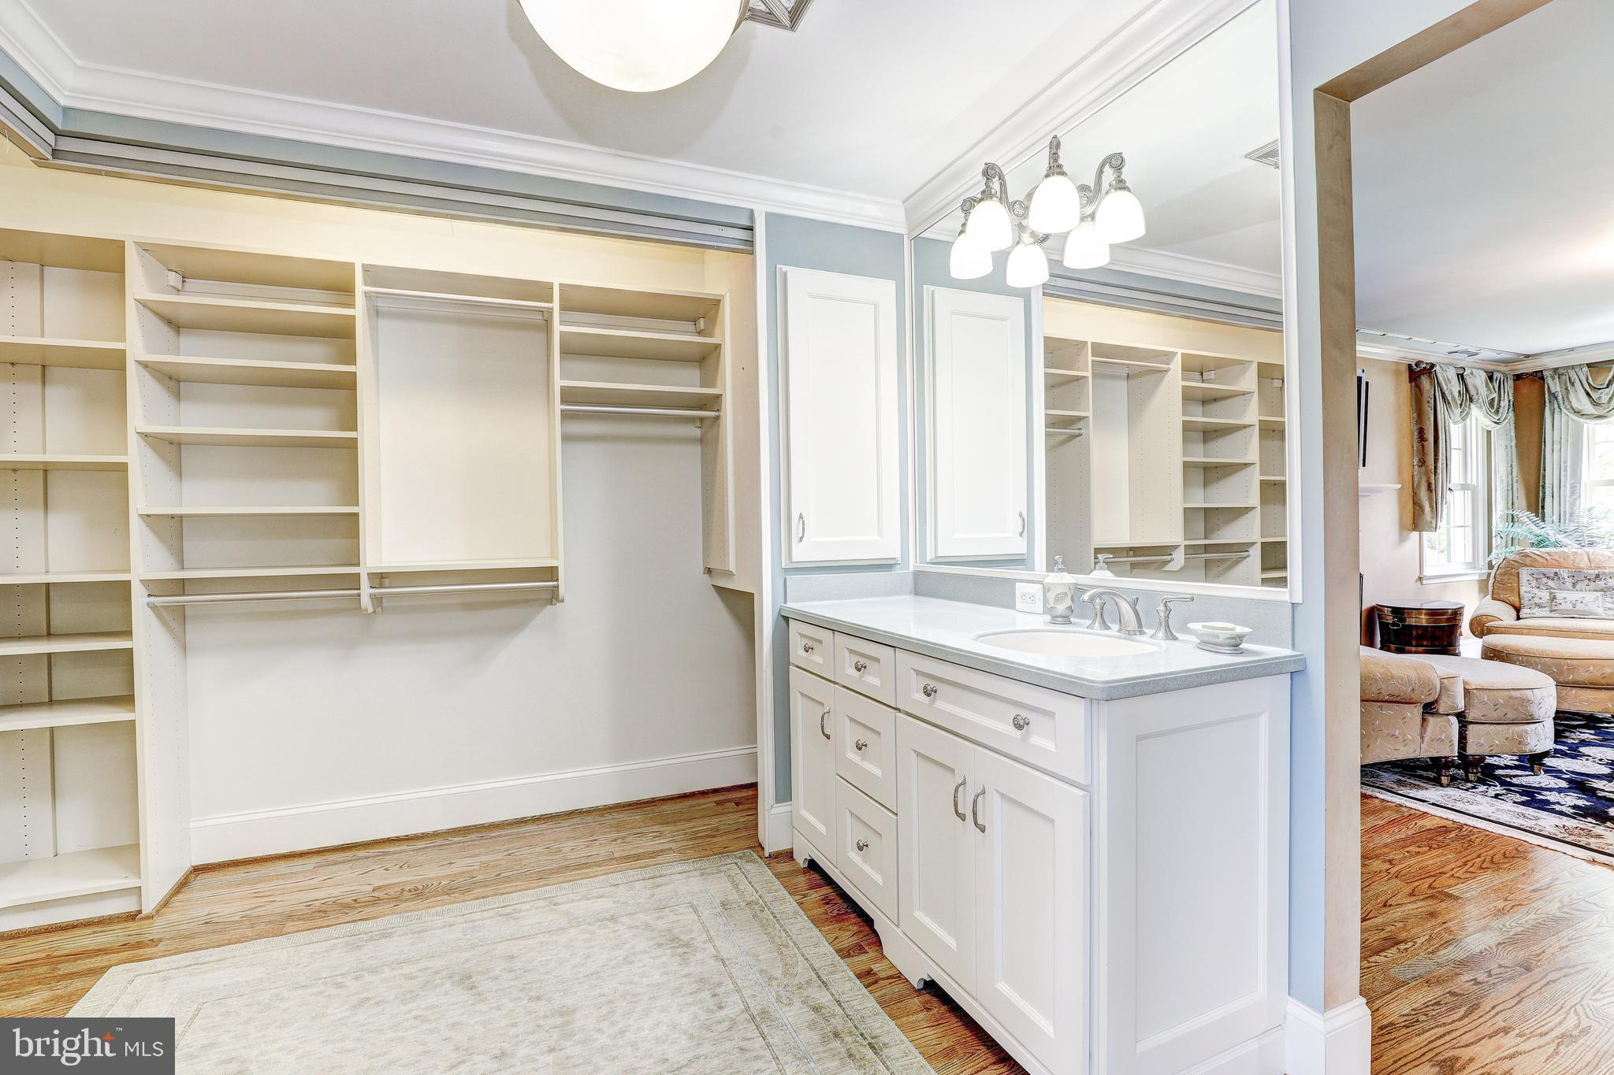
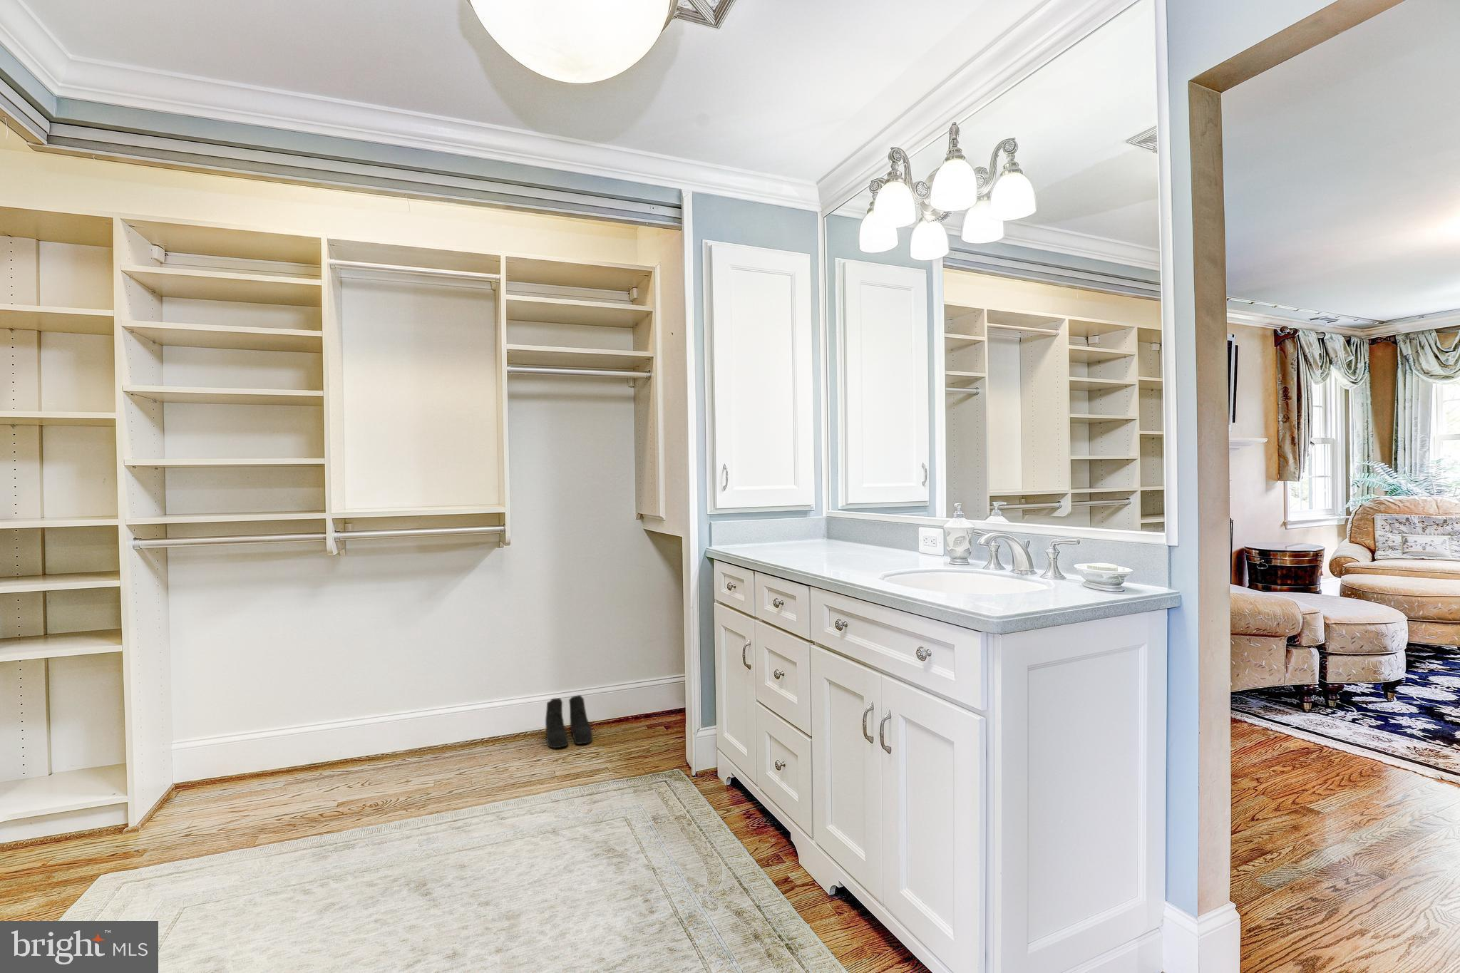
+ boots (570, 719)
